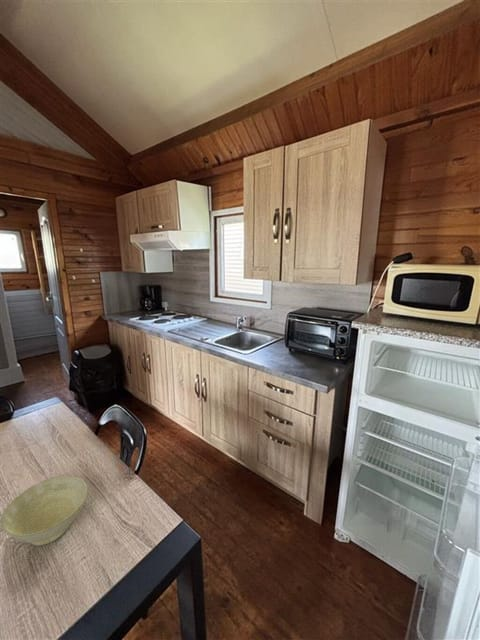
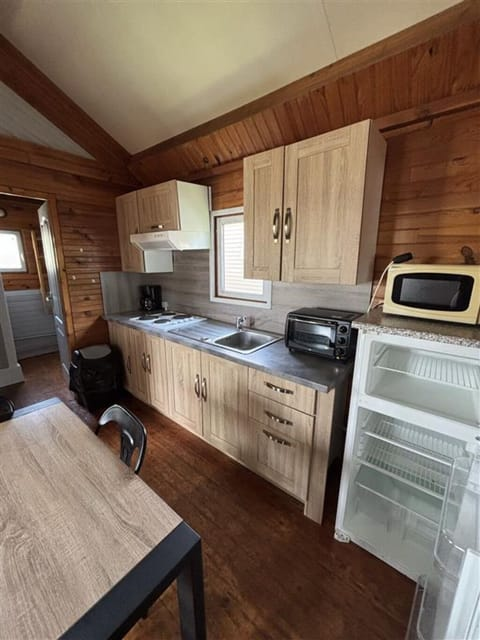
- bowl (49, 514)
